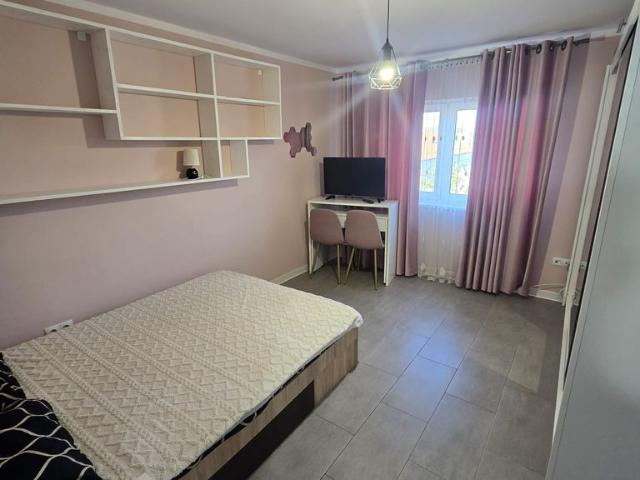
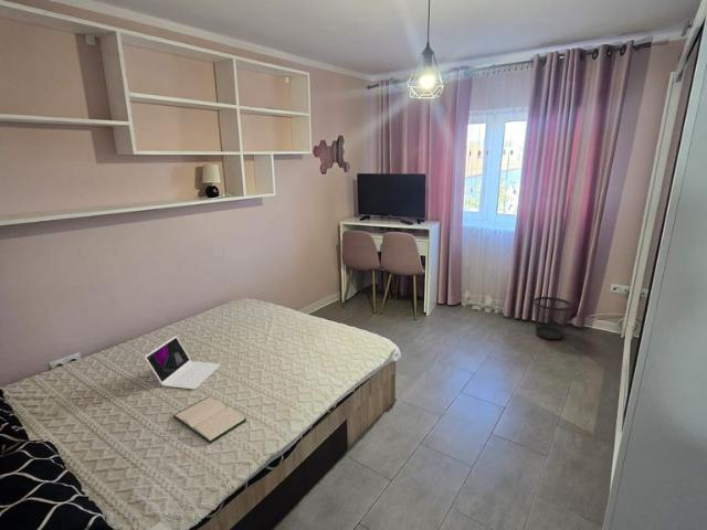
+ hardback book (209, 415)
+ laptop (184, 359)
+ wastebasket (550, 319)
